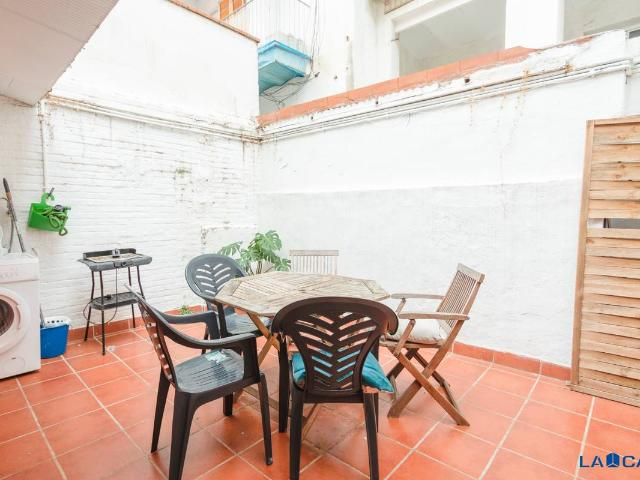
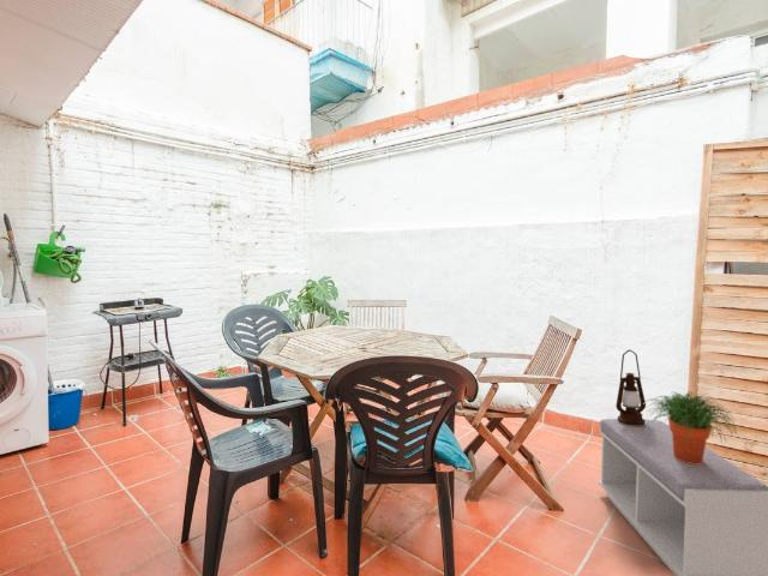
+ lantern (632, 386)
+ bench (668, 488)
+ potted plant (690, 426)
